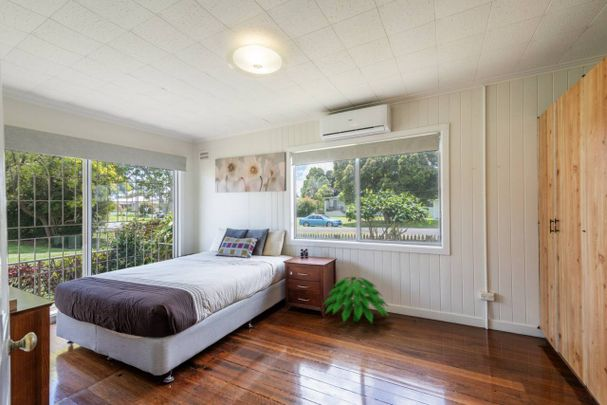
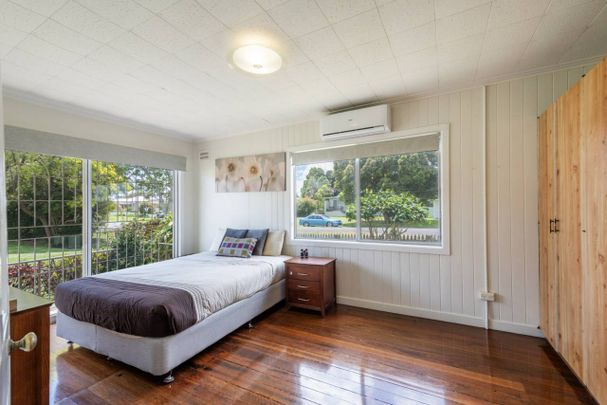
- indoor plant (355, 296)
